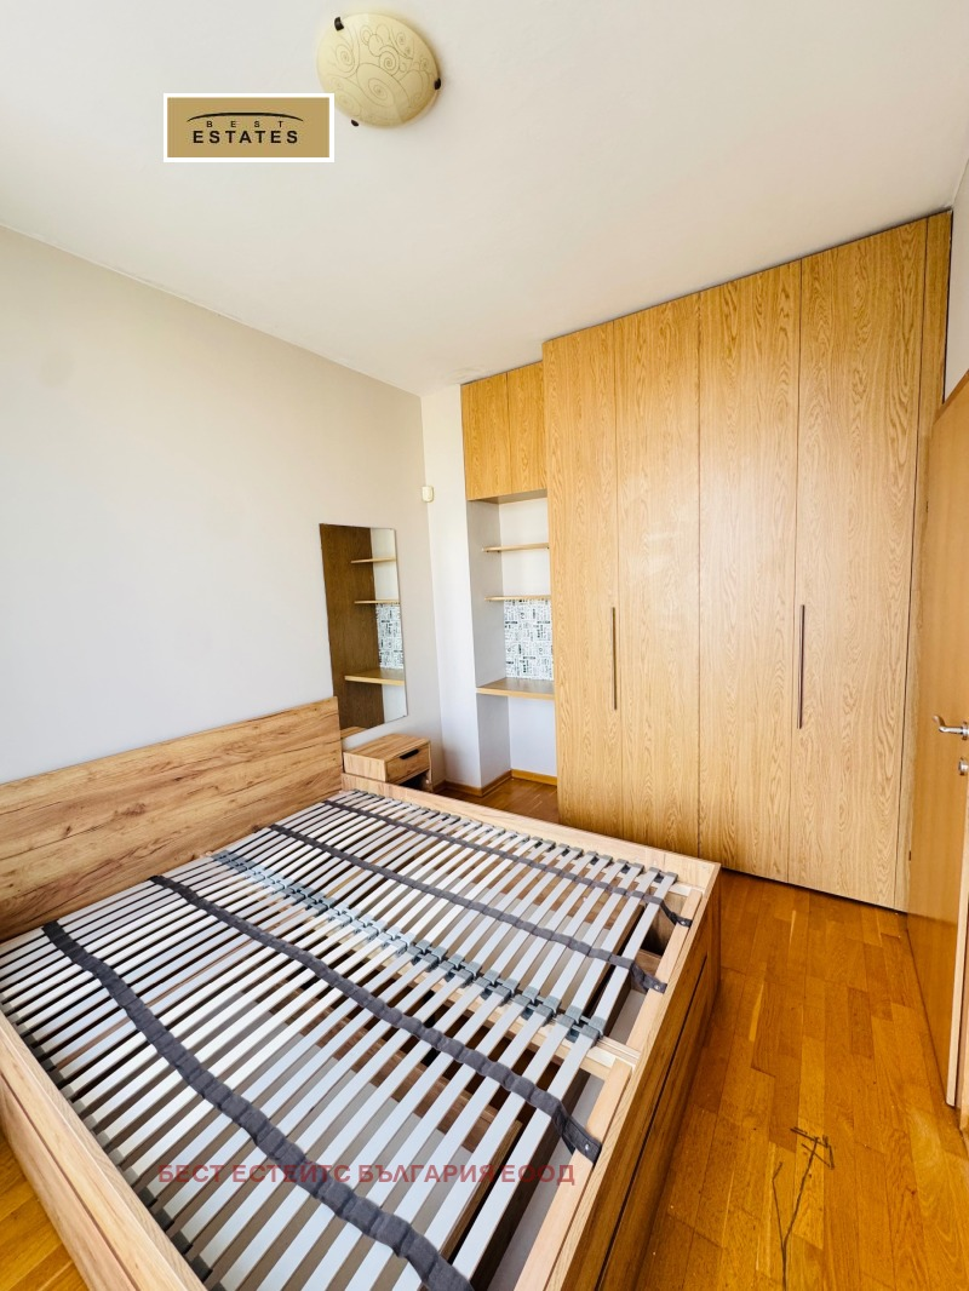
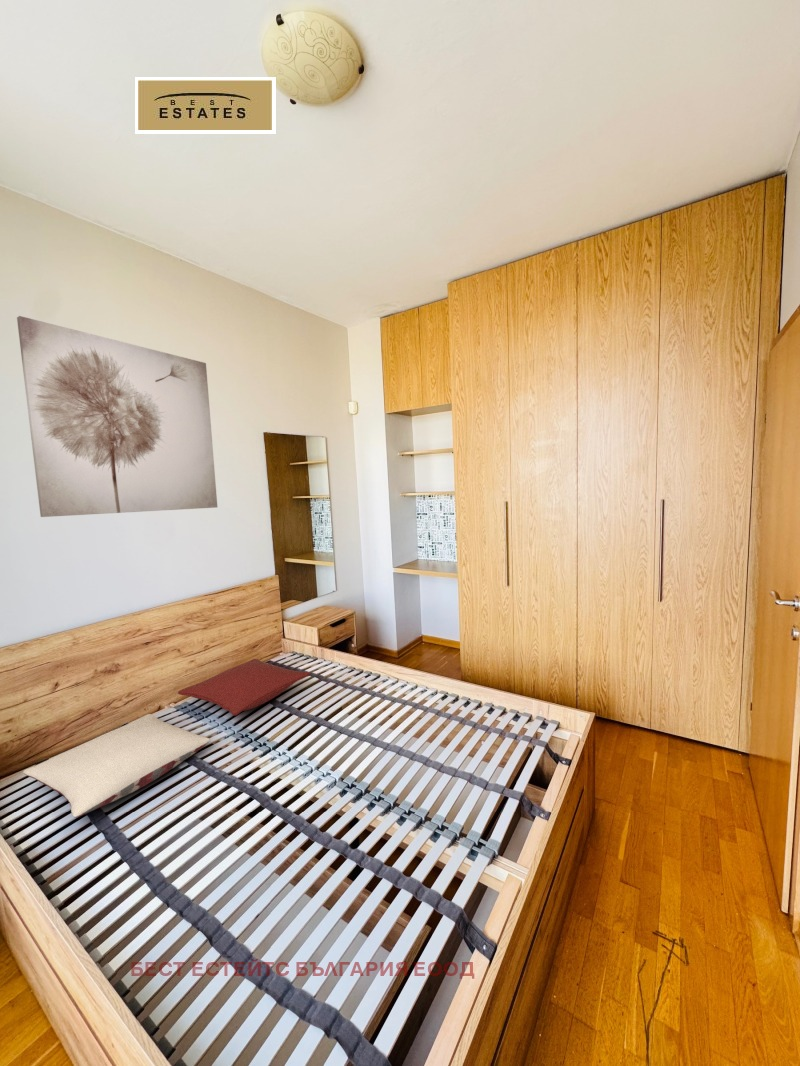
+ pillow (246, 684)
+ wall art (134, 429)
+ pillow (120, 755)
